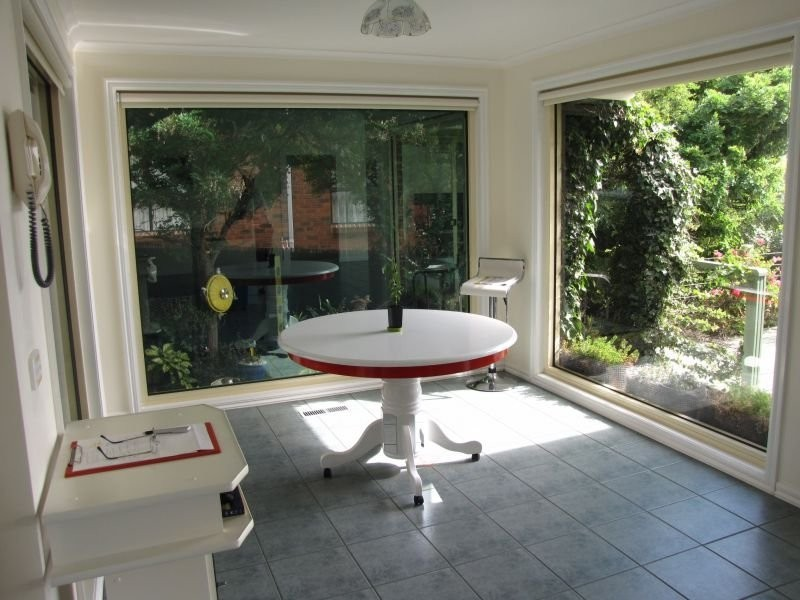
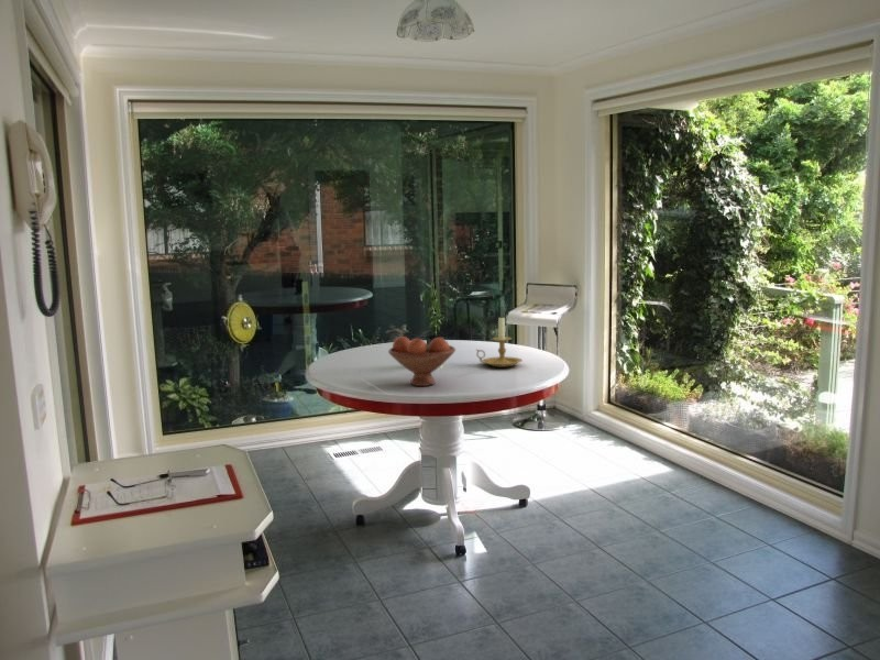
+ fruit bowl (421, 360)
+ candle holder (502, 340)
